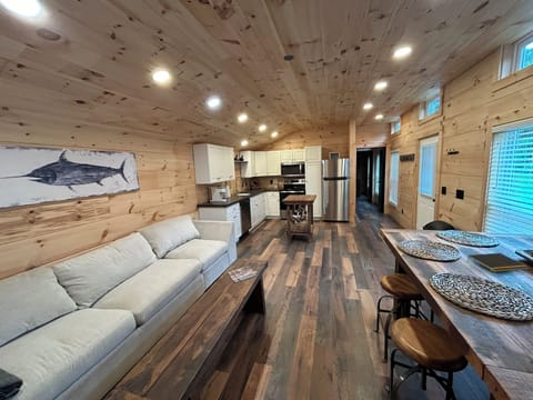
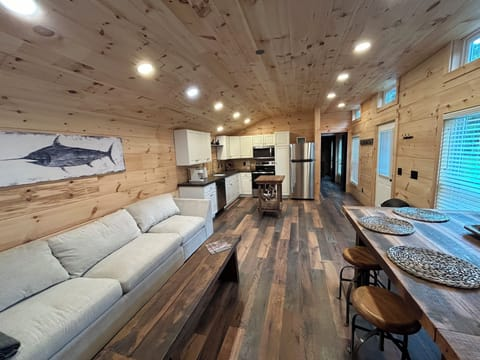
- notepad (496, 261)
